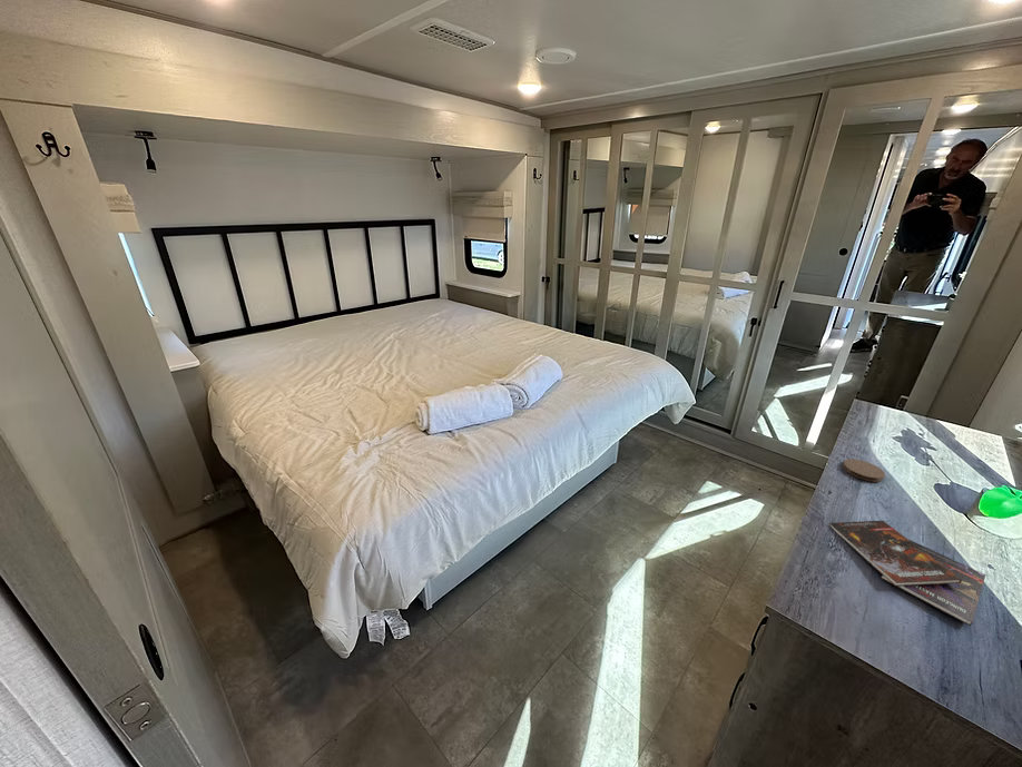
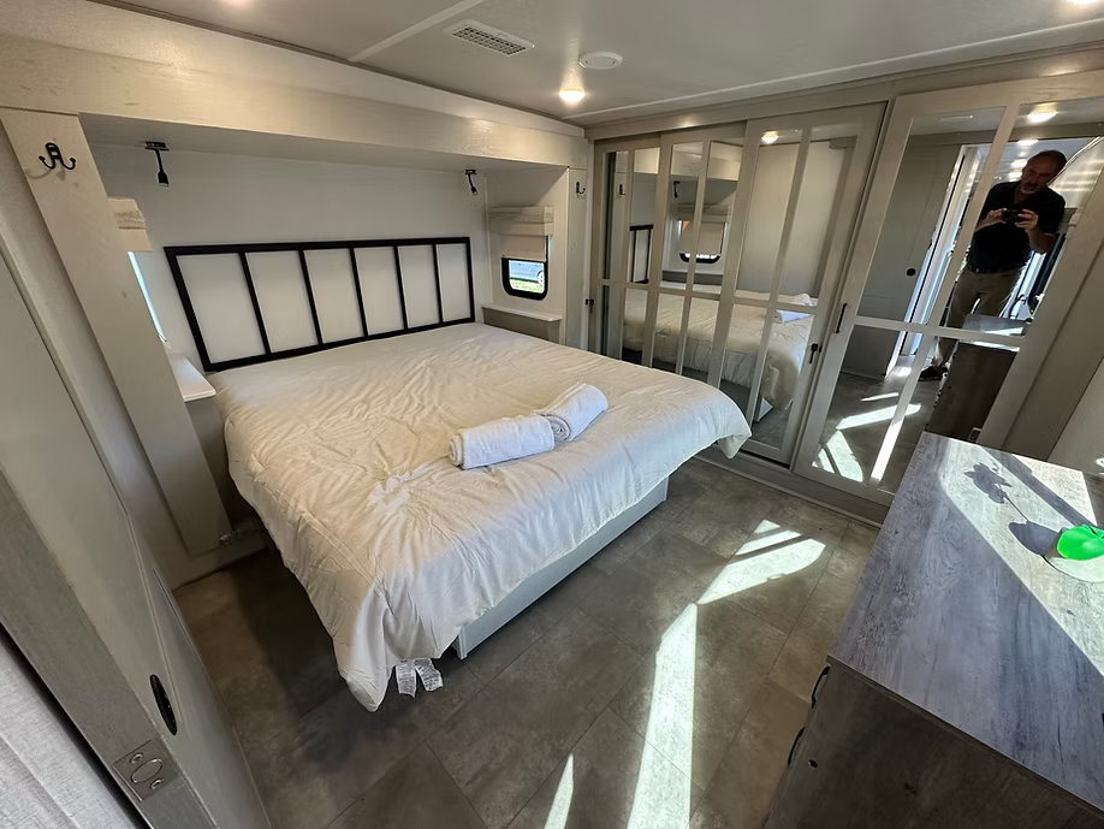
- booklet (921, 562)
- coaster (863, 470)
